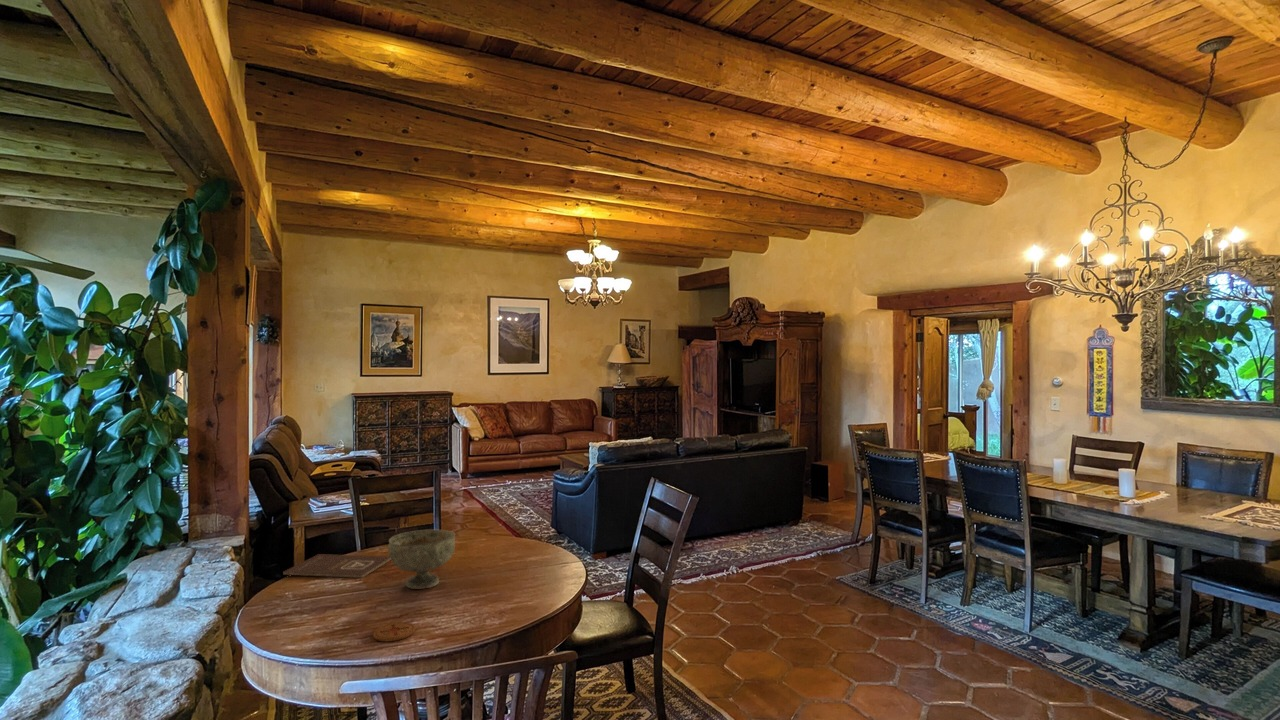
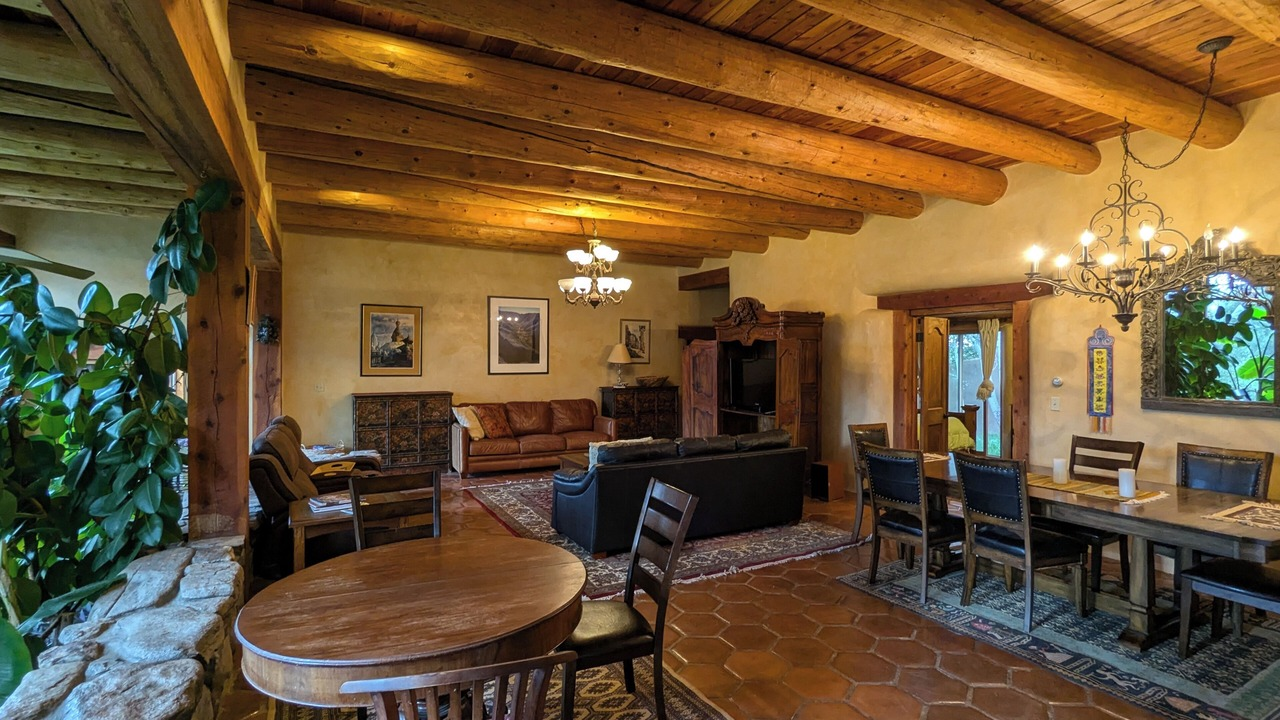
- book (339, 565)
- bowl (422, 558)
- coaster (394, 631)
